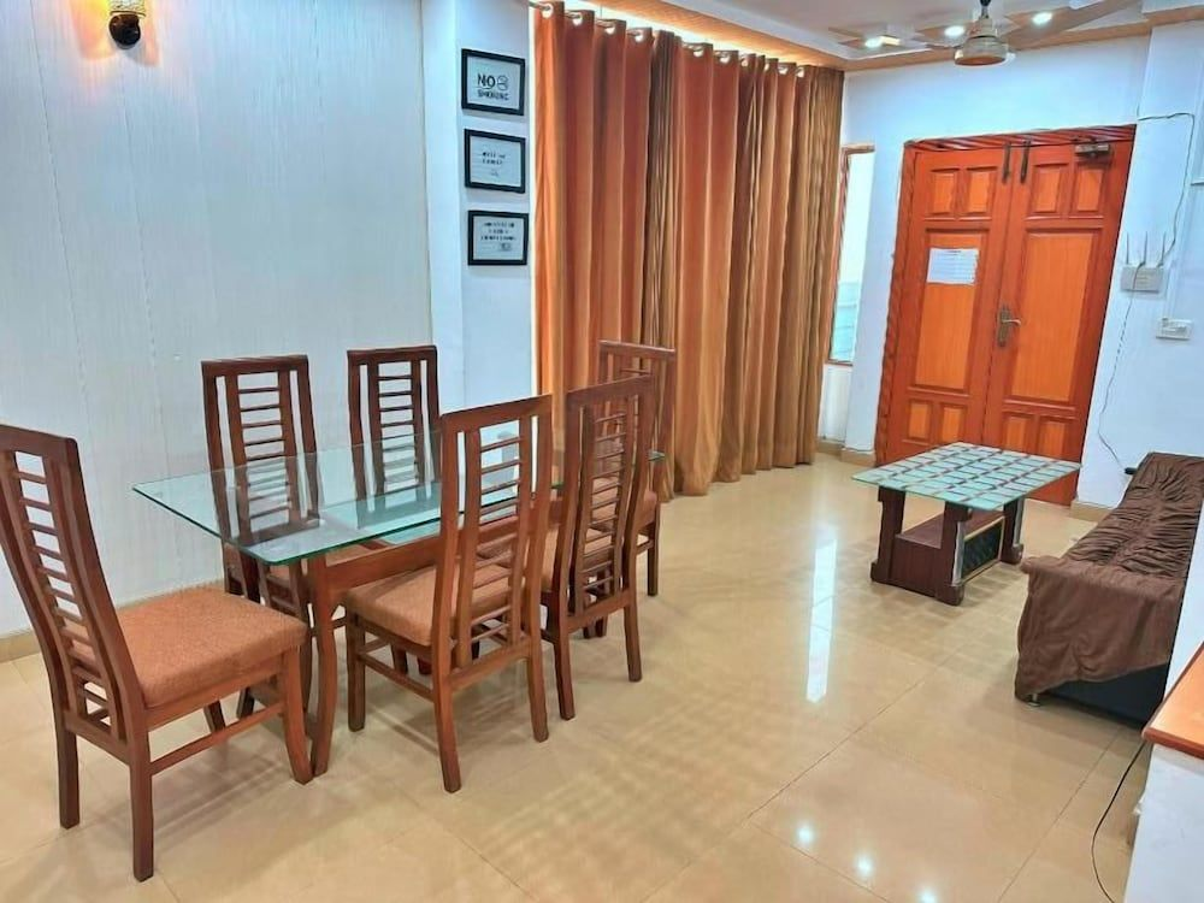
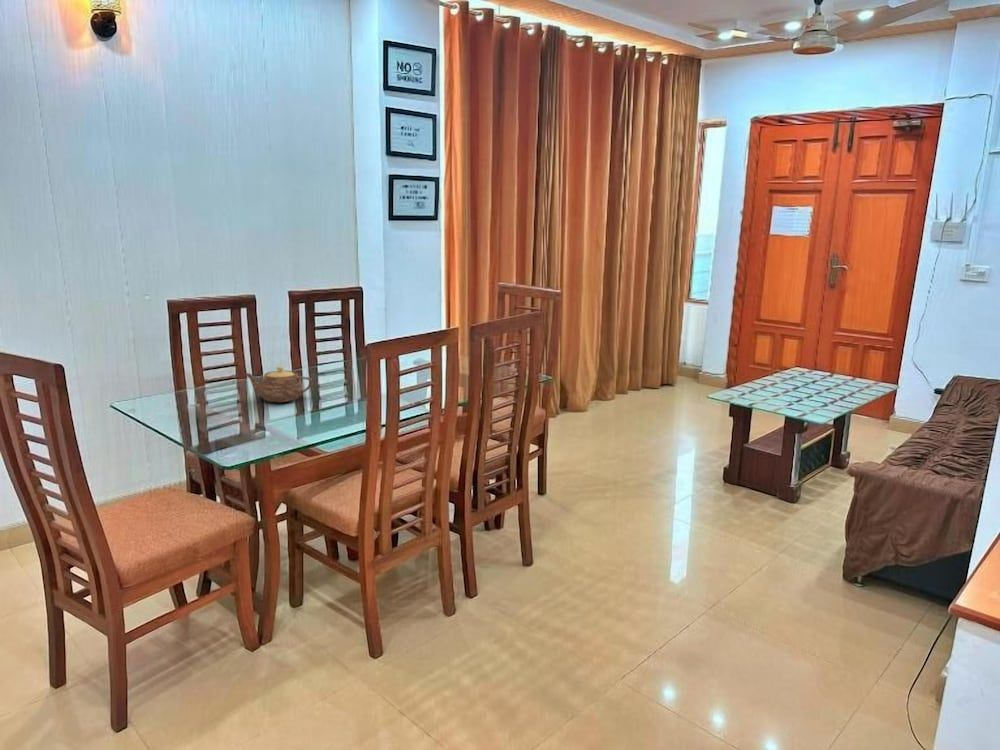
+ teapot (278, 383)
